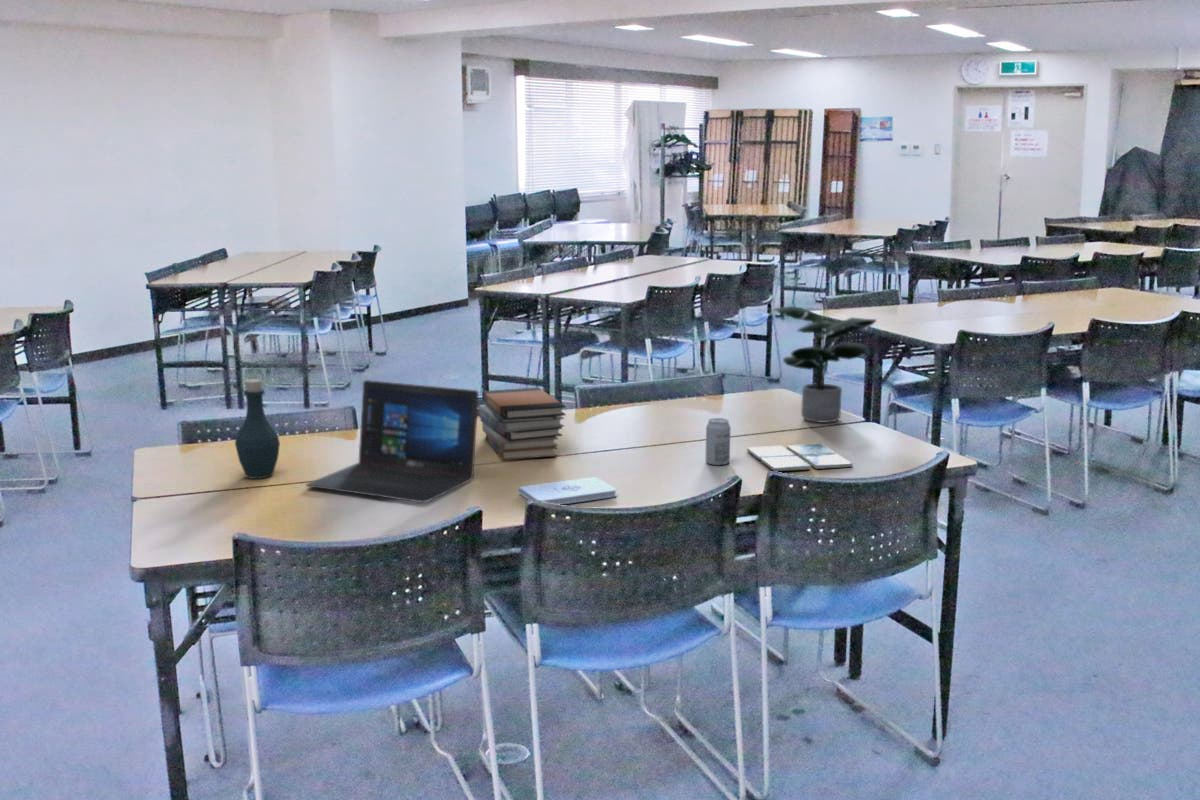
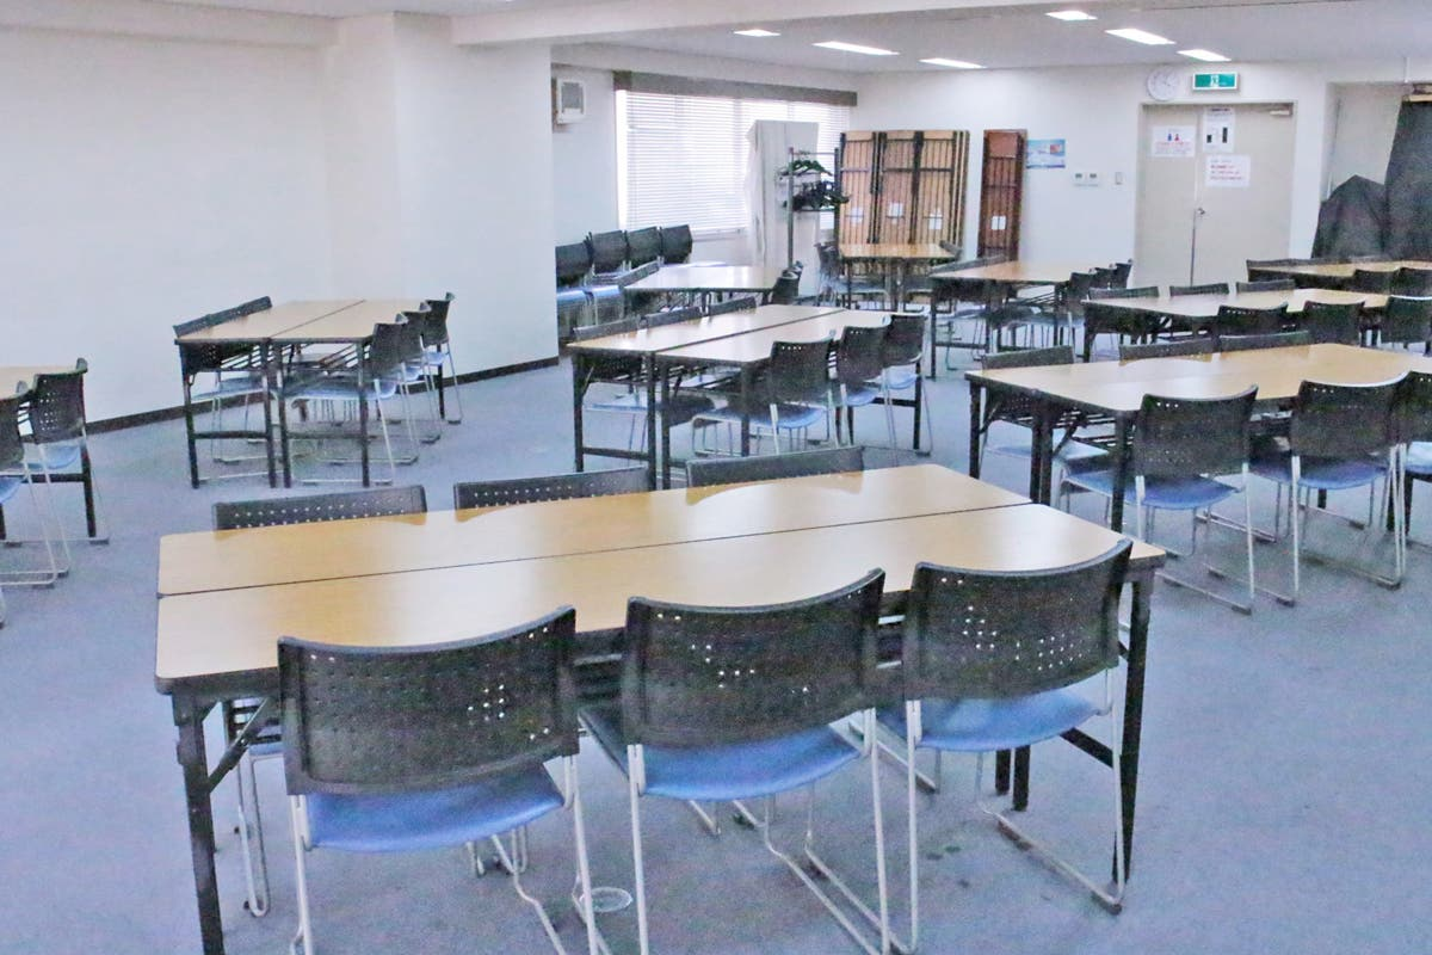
- potted plant (820, 361)
- beverage can (717, 442)
- drink coaster (798, 456)
- bottle (256, 428)
- laptop (392, 438)
- notepad (568, 491)
- book stack (521, 422)
